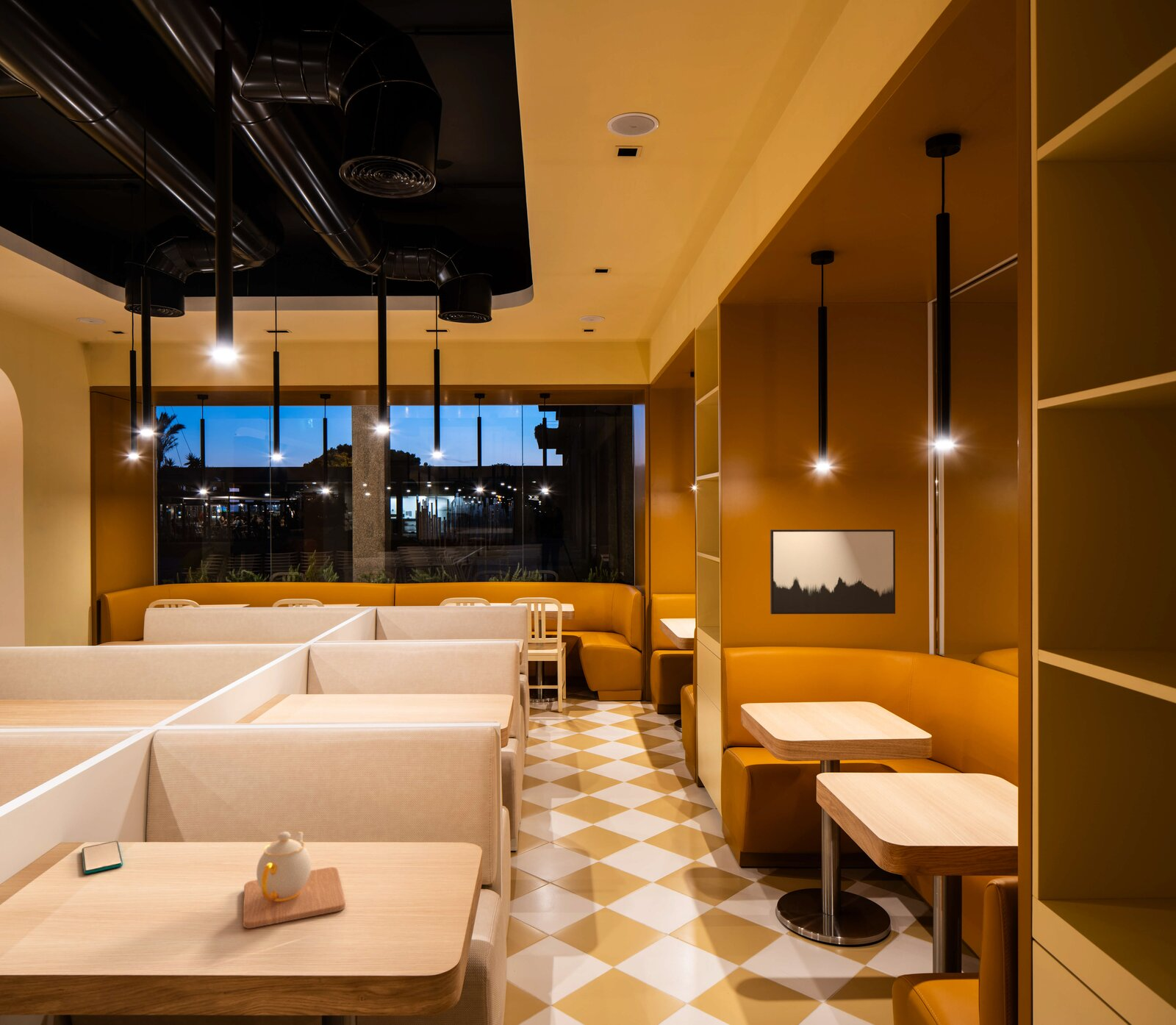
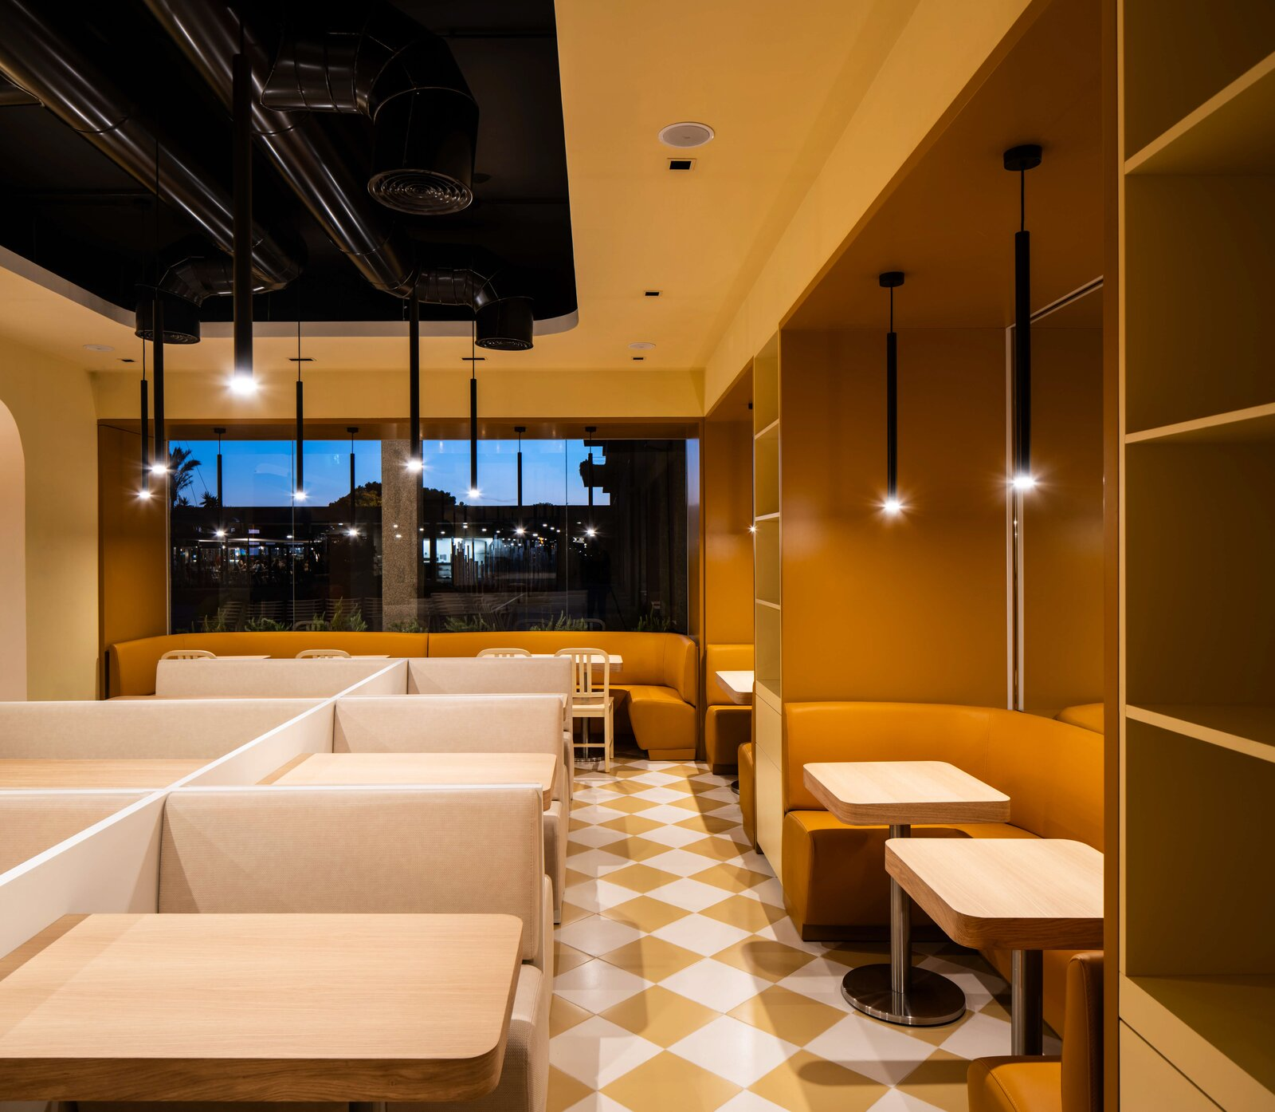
- teapot (293, 864)
- smartphone (101, 857)
- wall art (832, 571)
